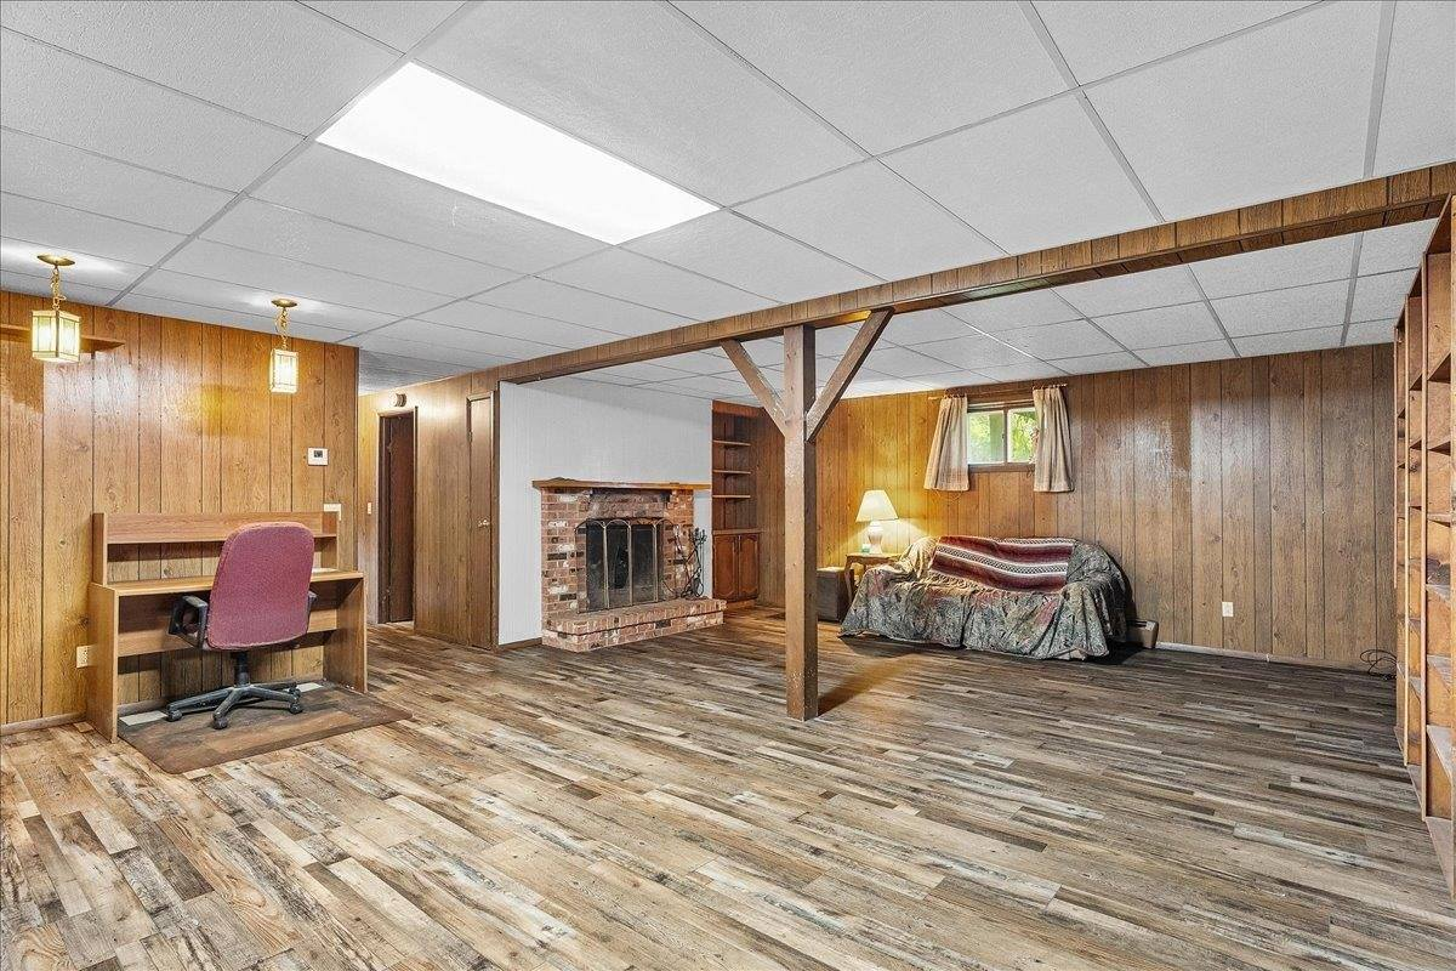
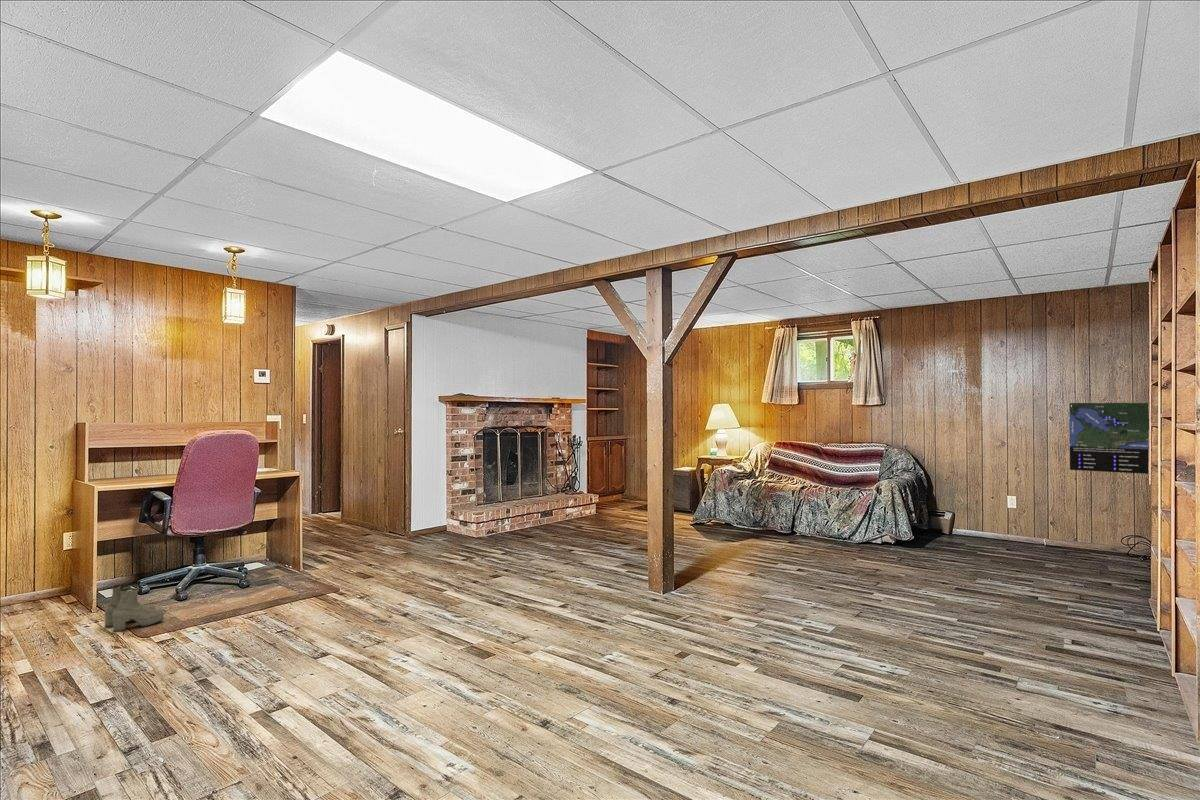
+ map (1109, 437)
+ boots (134, 604)
